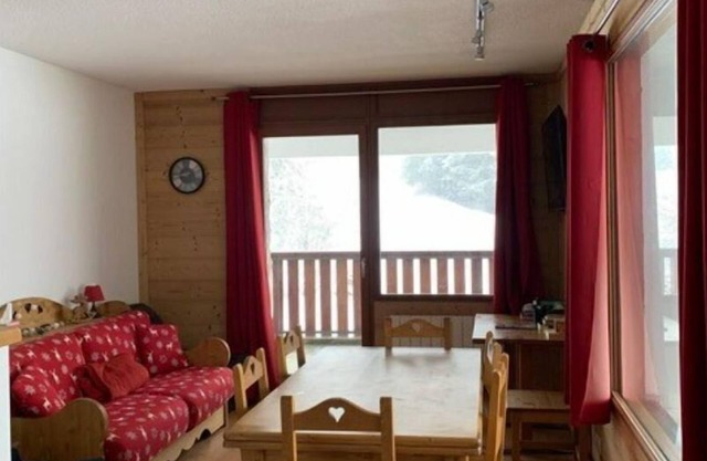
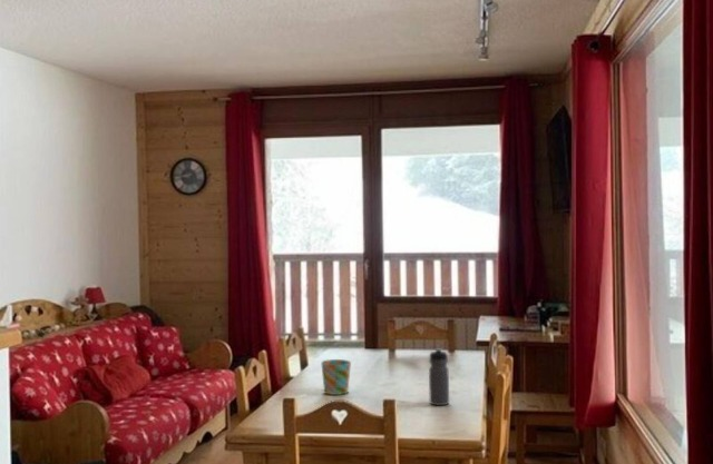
+ water bottle (439, 375)
+ mug (336, 376)
